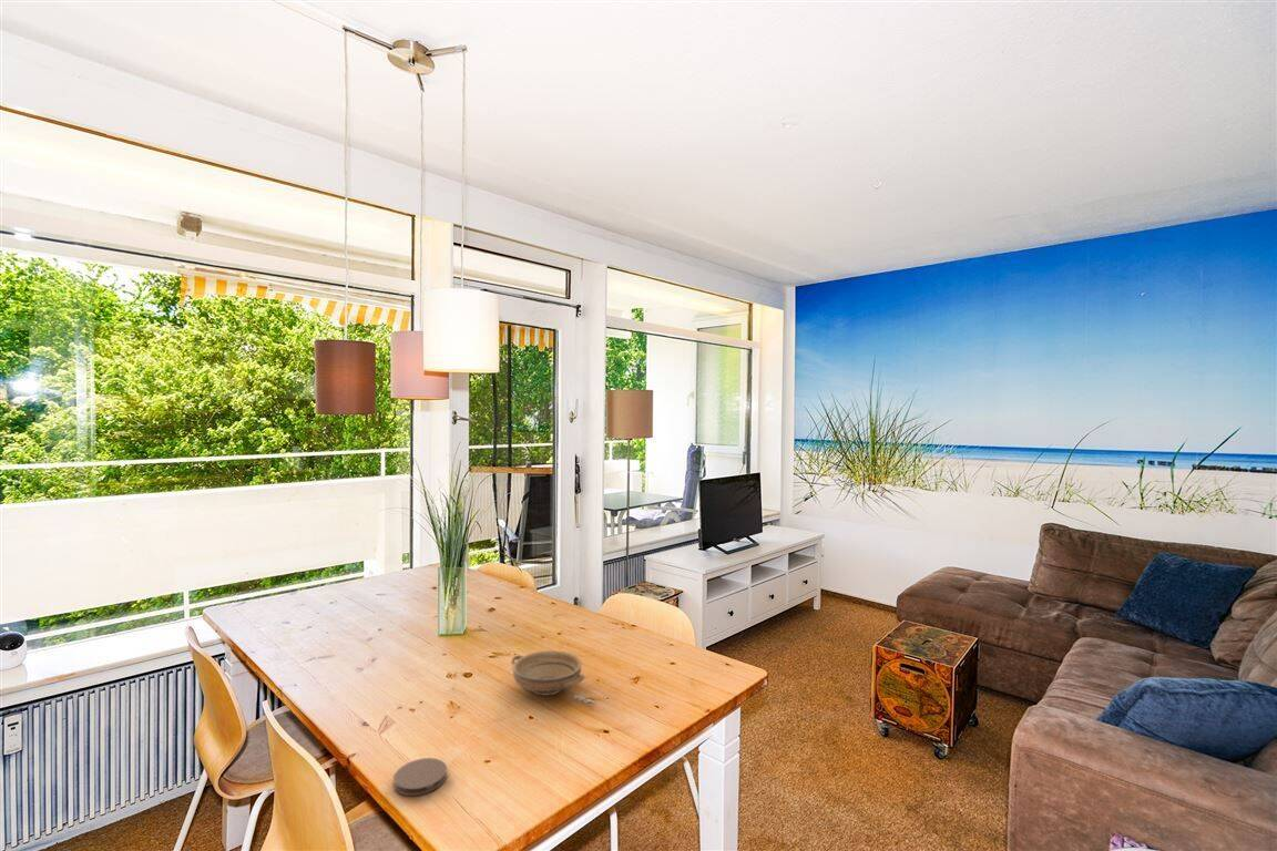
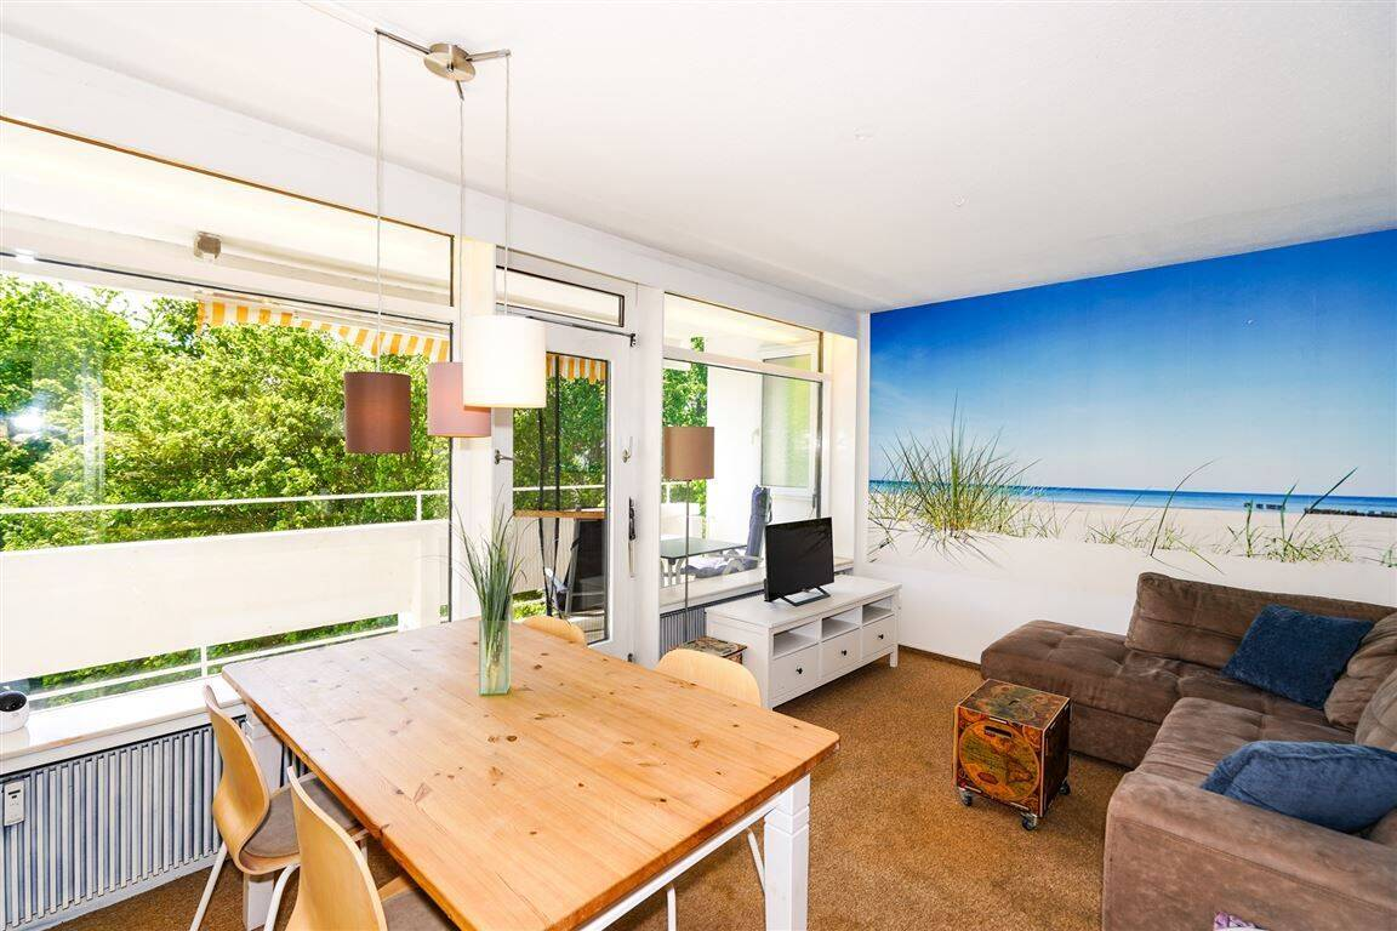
- coaster (420, 776)
- bowl (552, 677)
